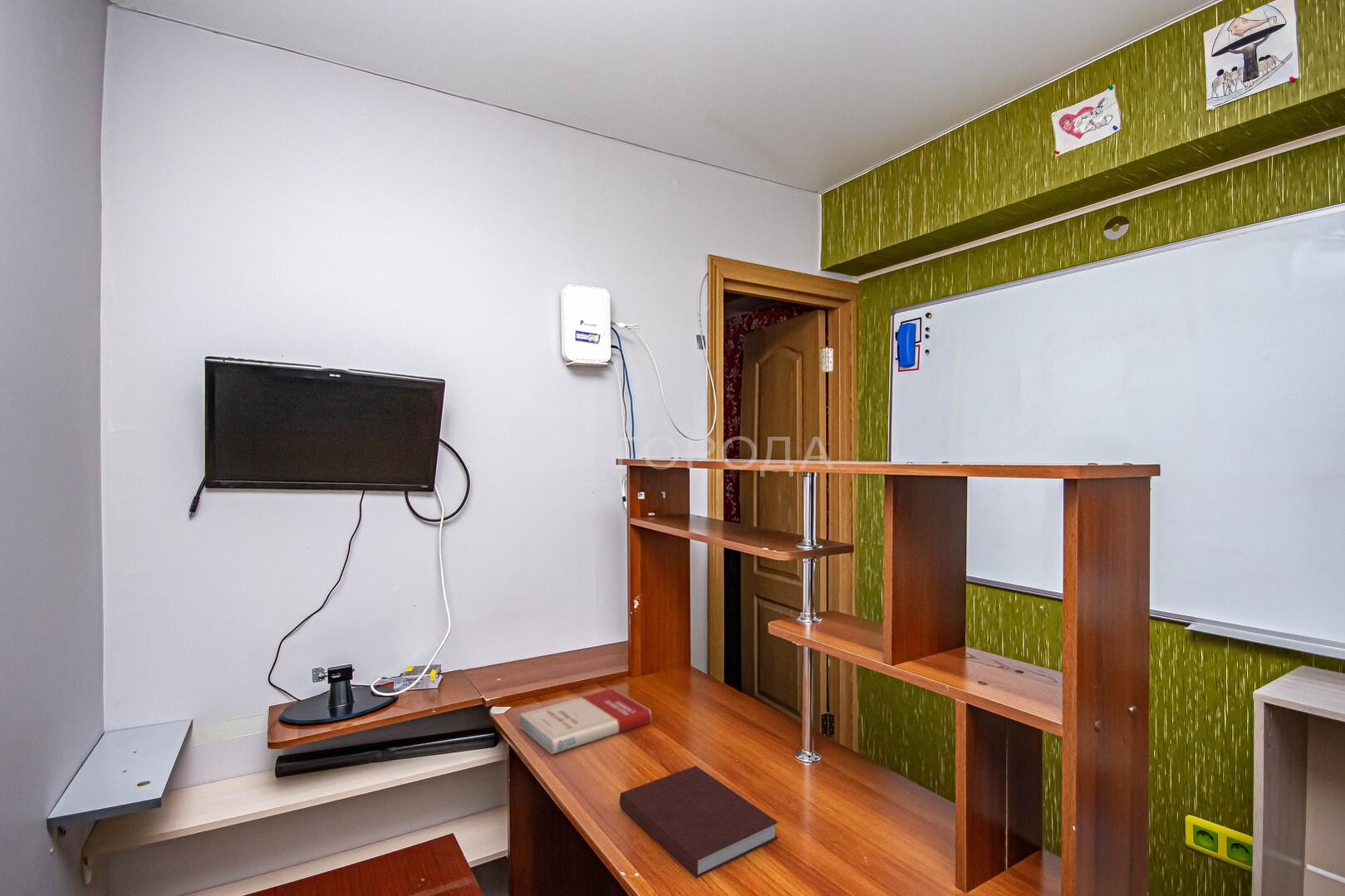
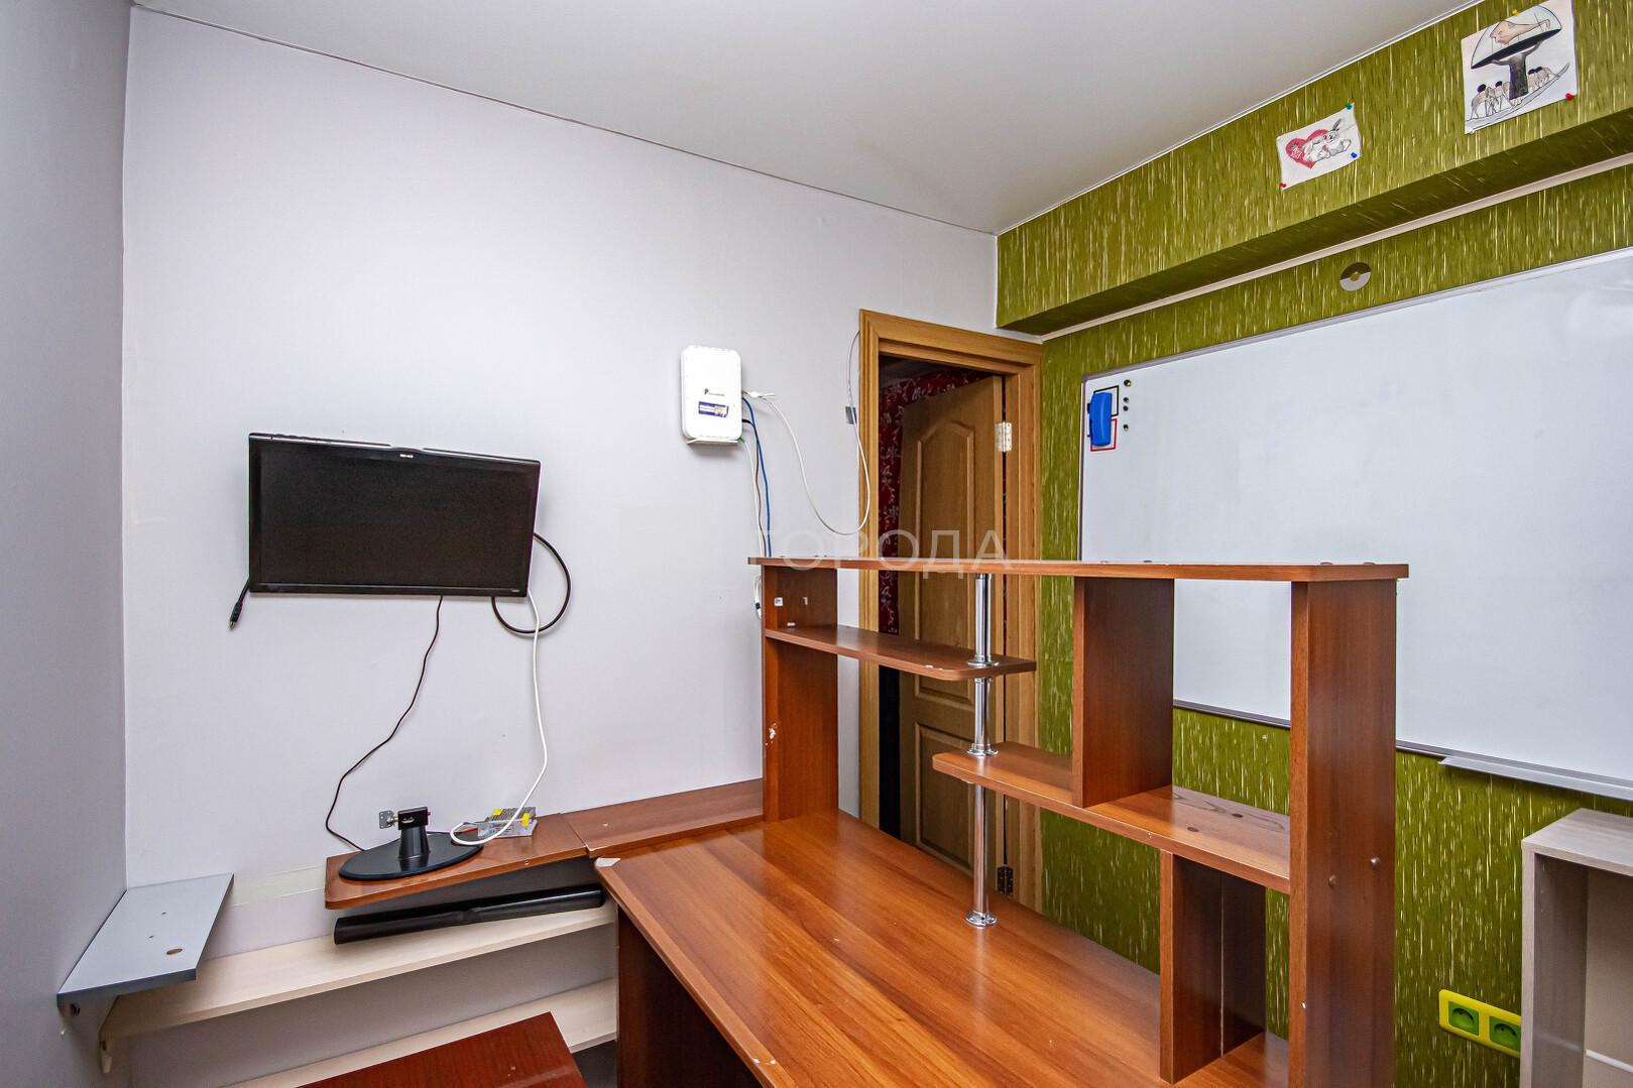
- notebook (695, 815)
- book (586, 718)
